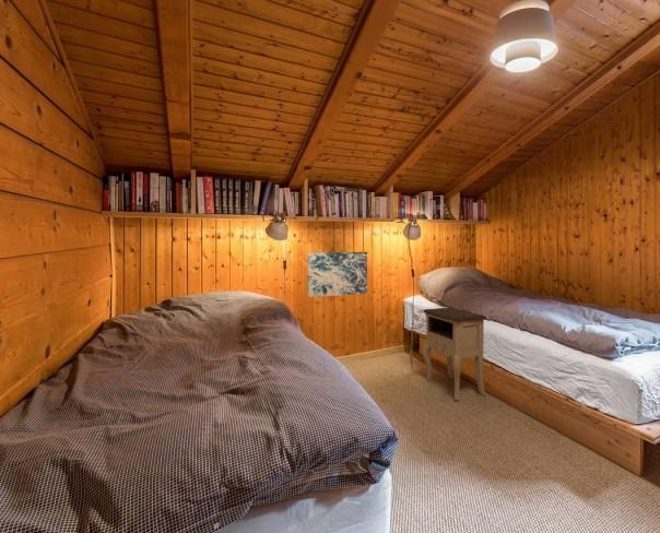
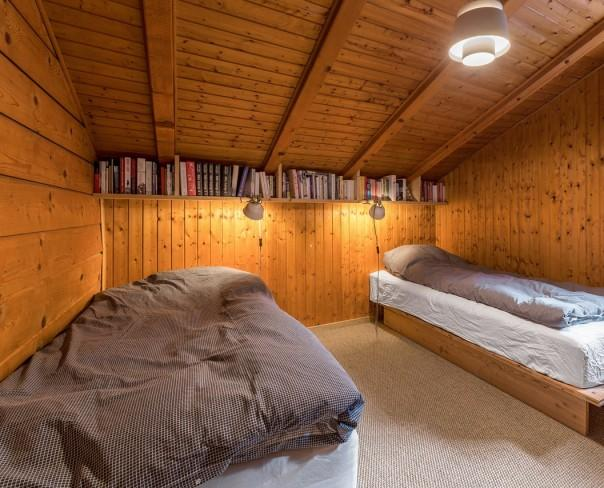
- nightstand (452, 350)
- wall art (338, 273)
